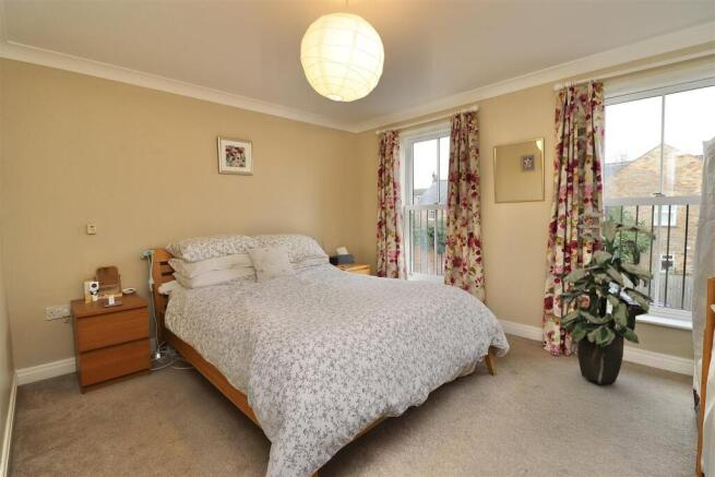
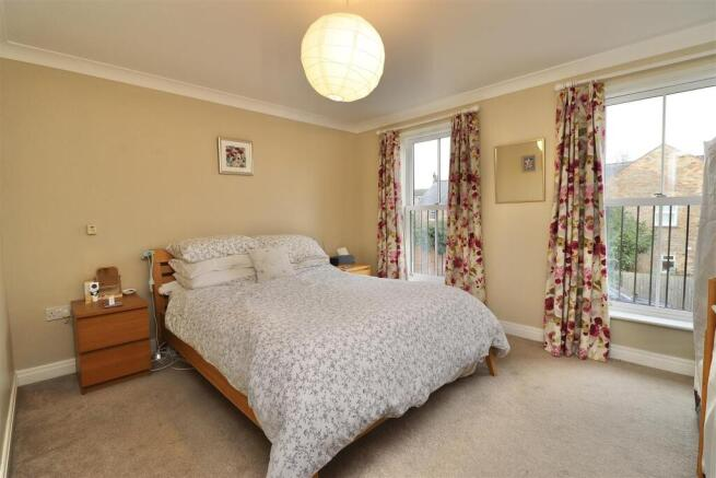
- indoor plant (599, 297)
